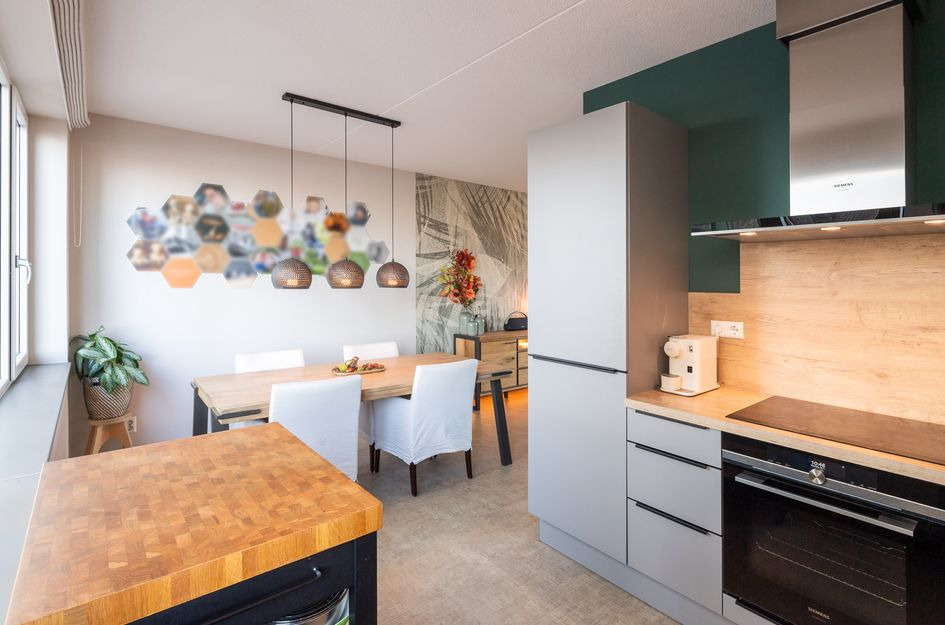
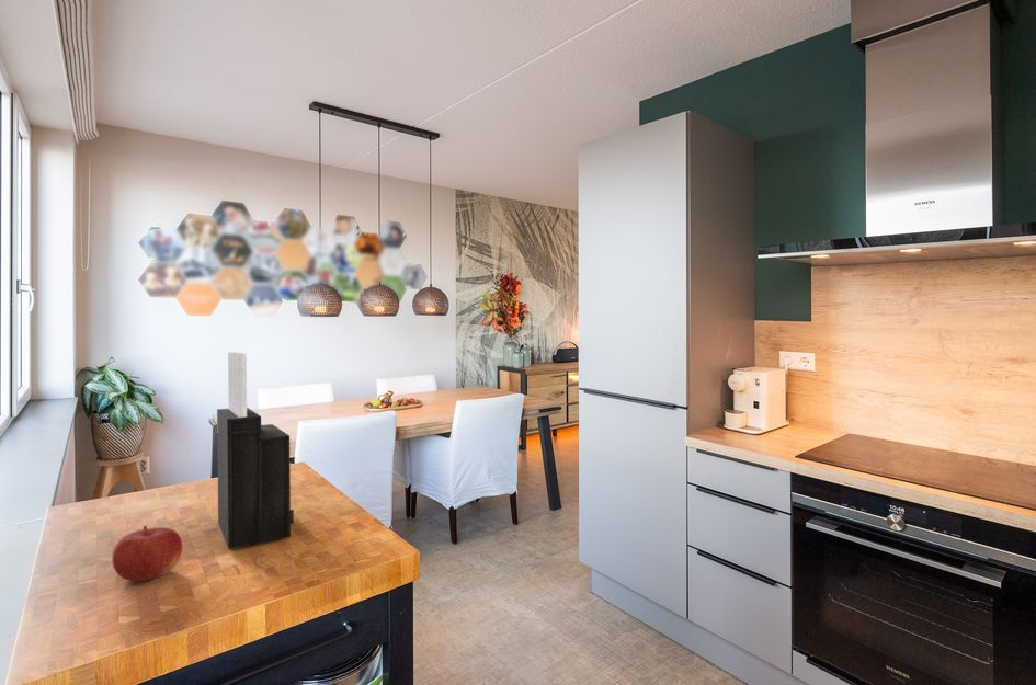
+ fruit (148, 550)
+ knife block (258, 439)
